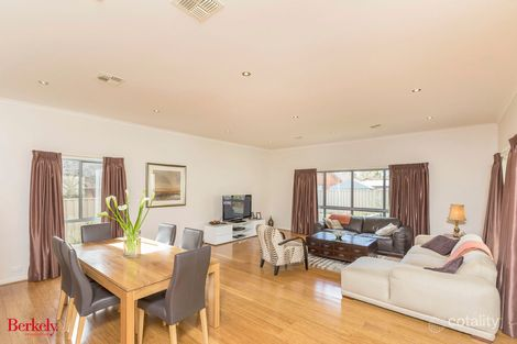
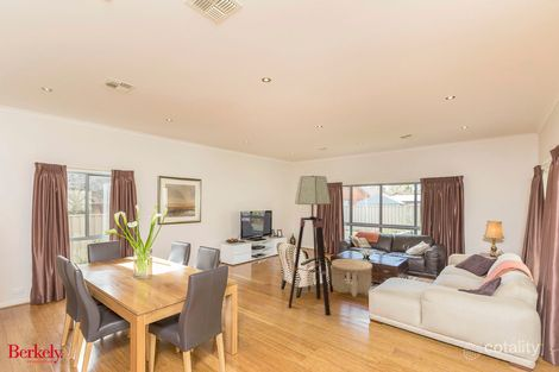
+ floor lamp (314, 240)
+ side table (352, 278)
